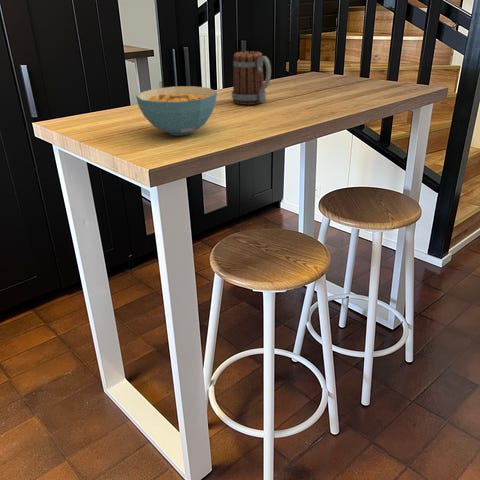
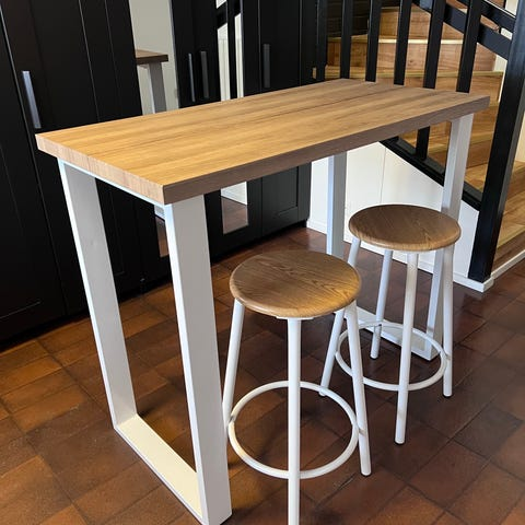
- mug (253, 79)
- cereal bowl (178, 113)
